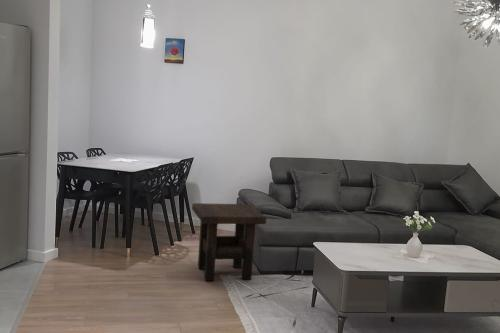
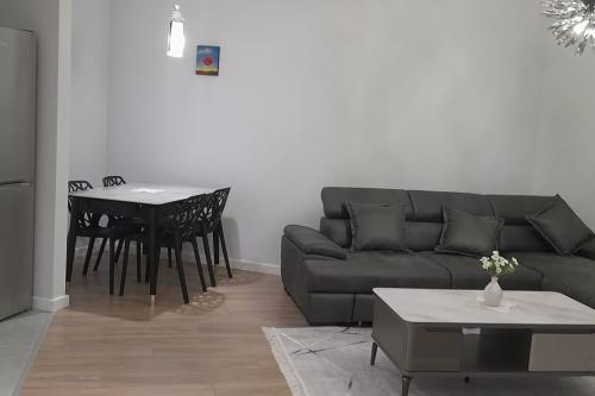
- side table (225, 241)
